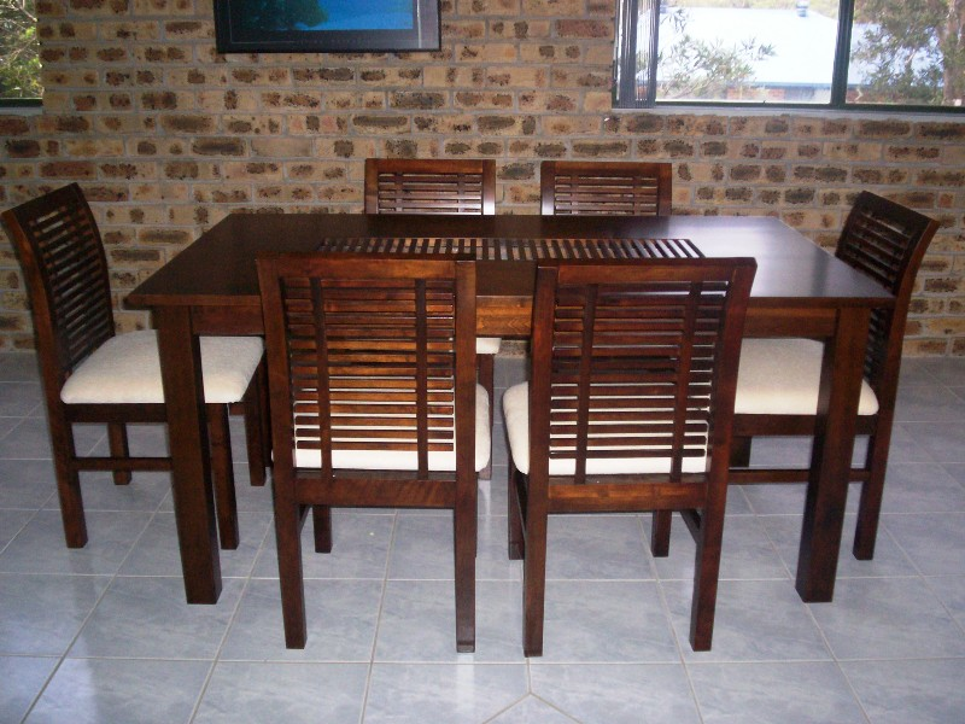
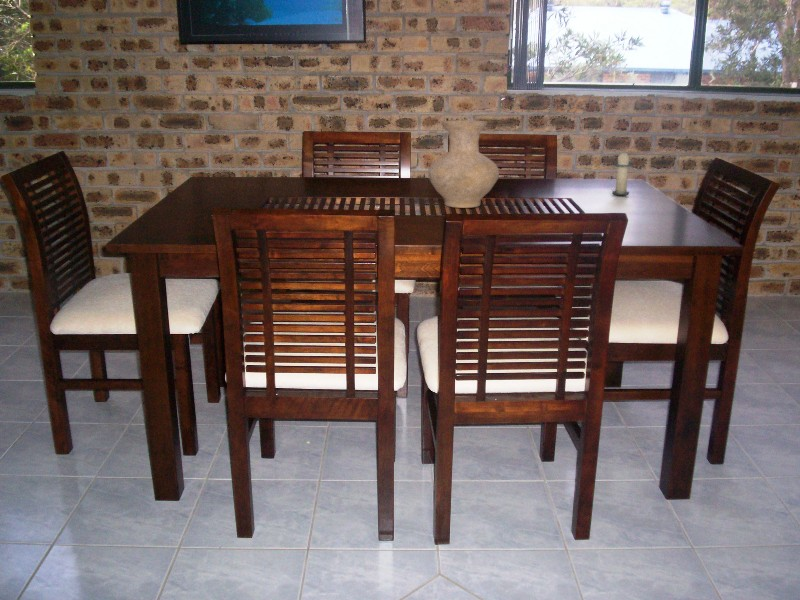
+ candle (622, 172)
+ vase (463, 163)
